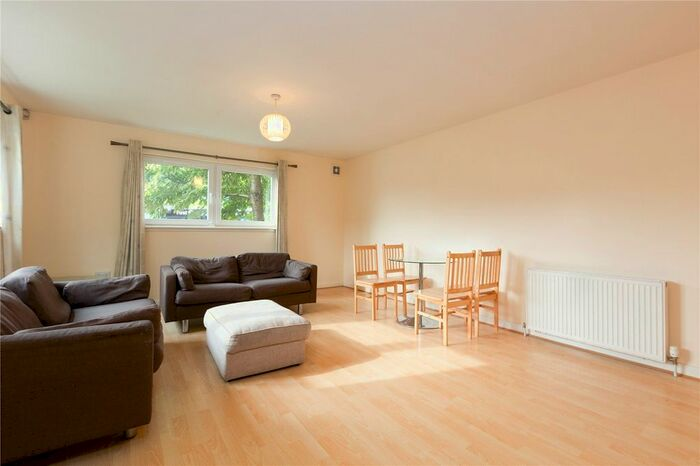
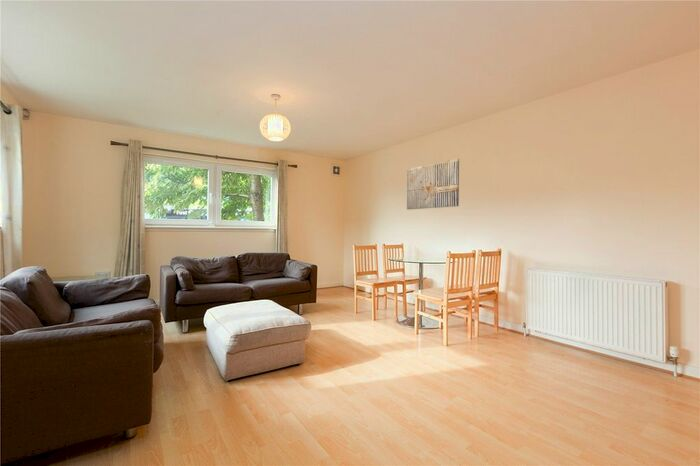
+ wall art (430, 186)
